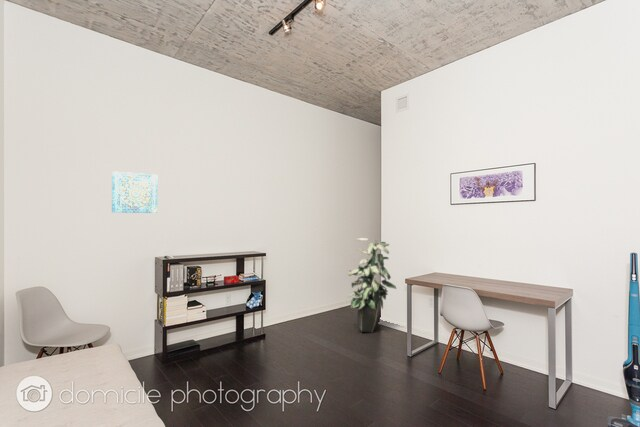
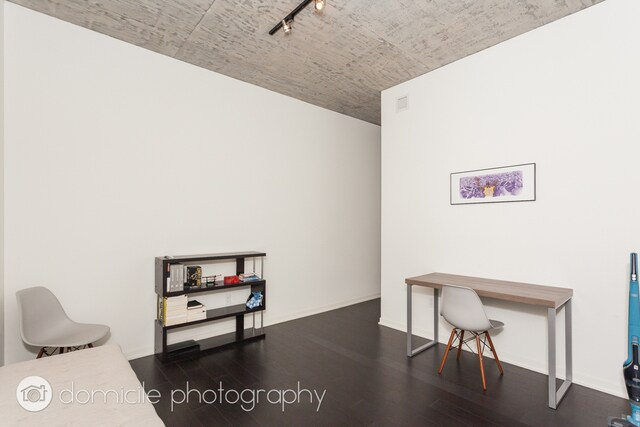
- indoor plant (368, 283)
- wall art (135, 193)
